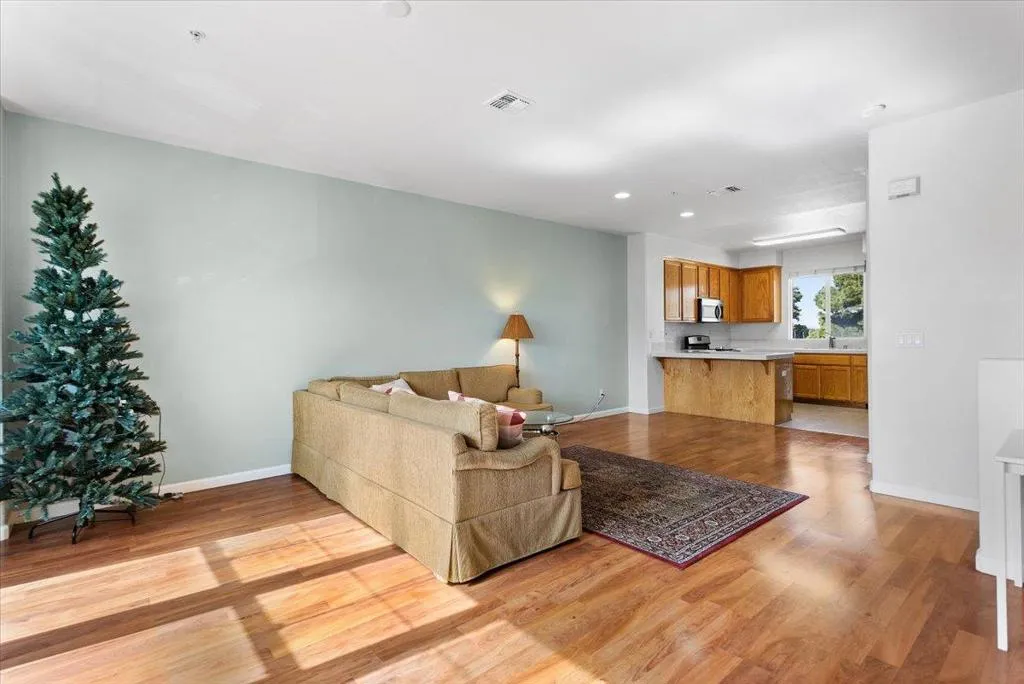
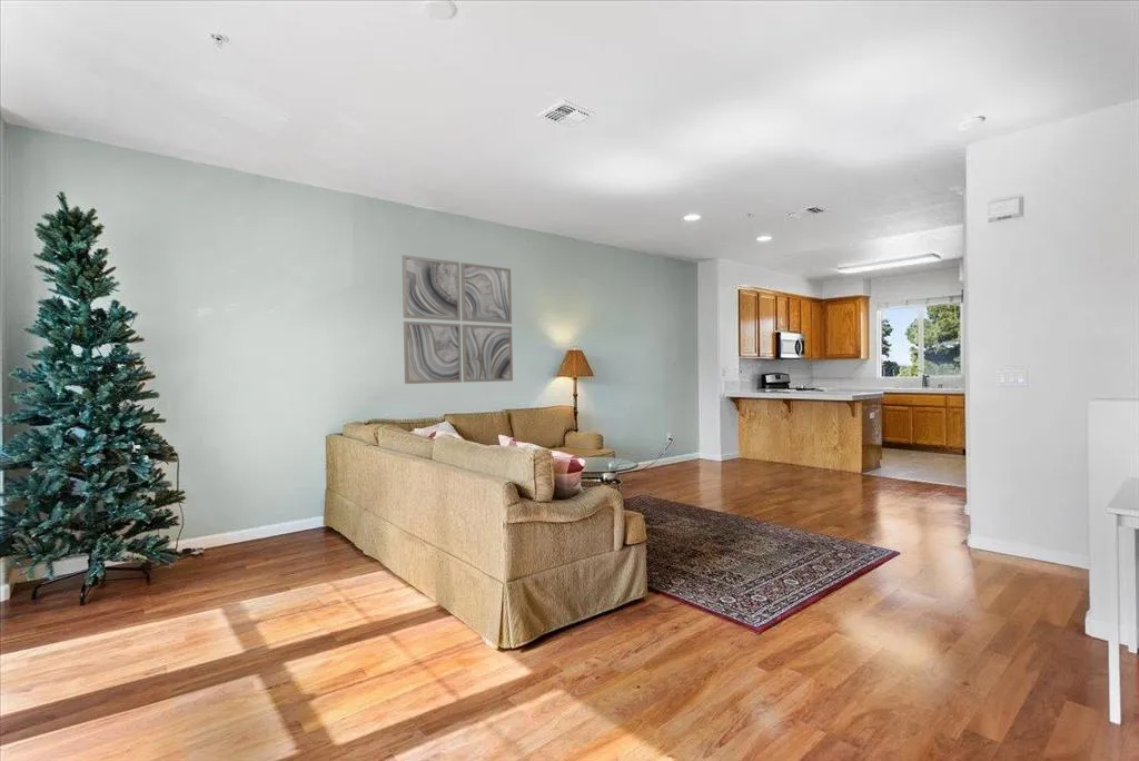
+ wall art (462, 320)
